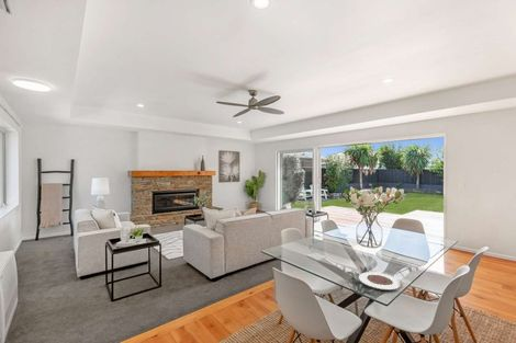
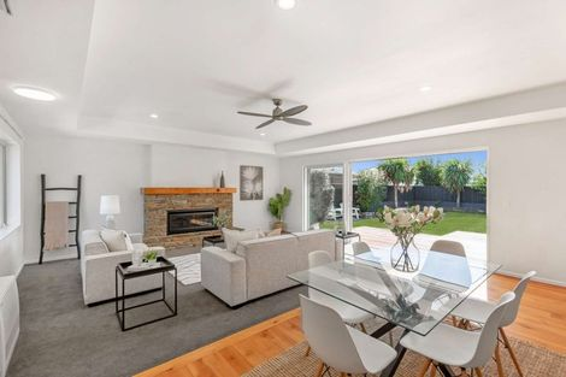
- plate (379, 279)
